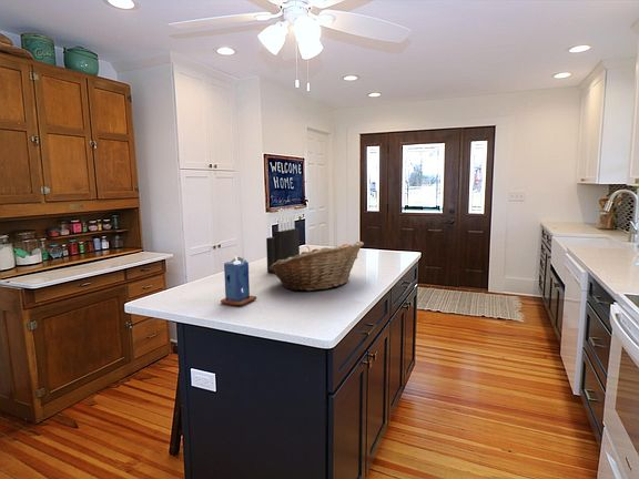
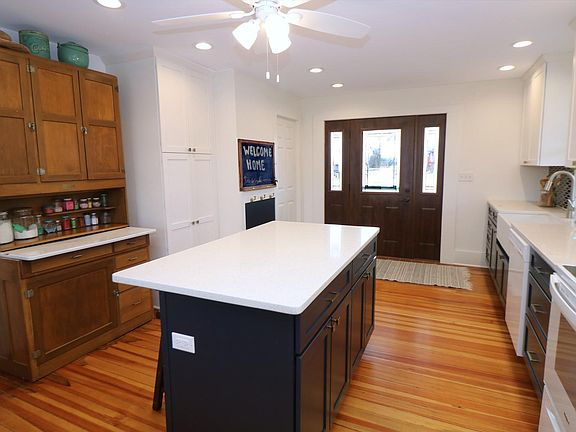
- fruit basket (318, 263)
- candle (237, 277)
- knife block (281, 240)
